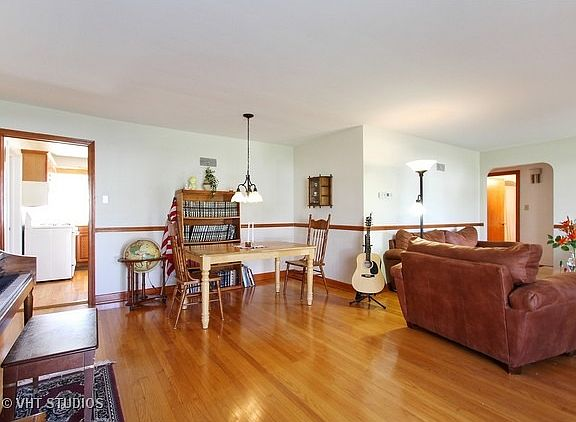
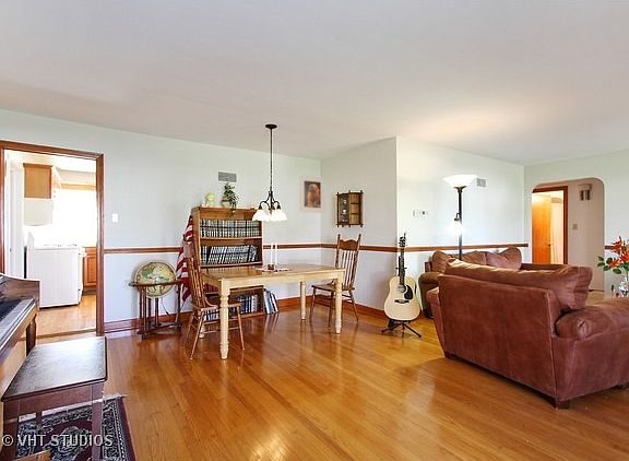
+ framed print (312, 194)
